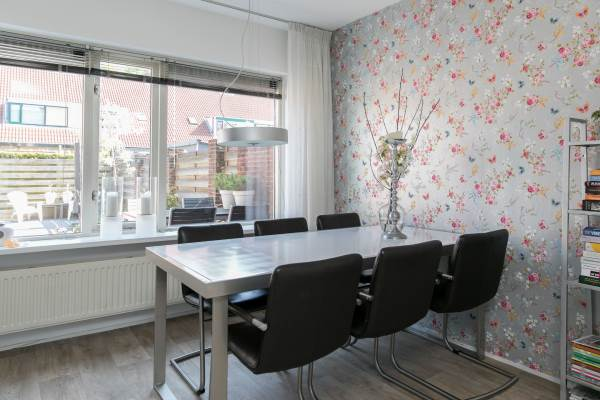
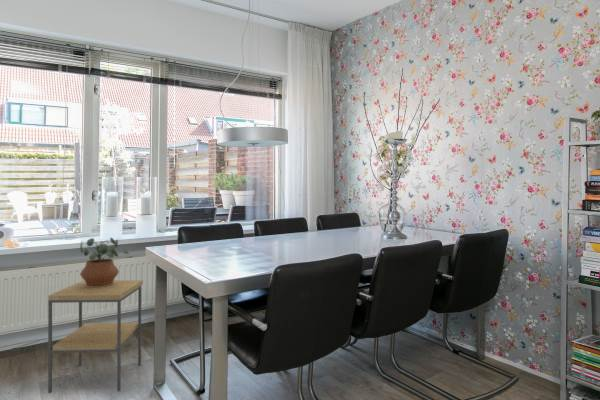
+ potted plant (104, 260)
+ side table (99, 331)
